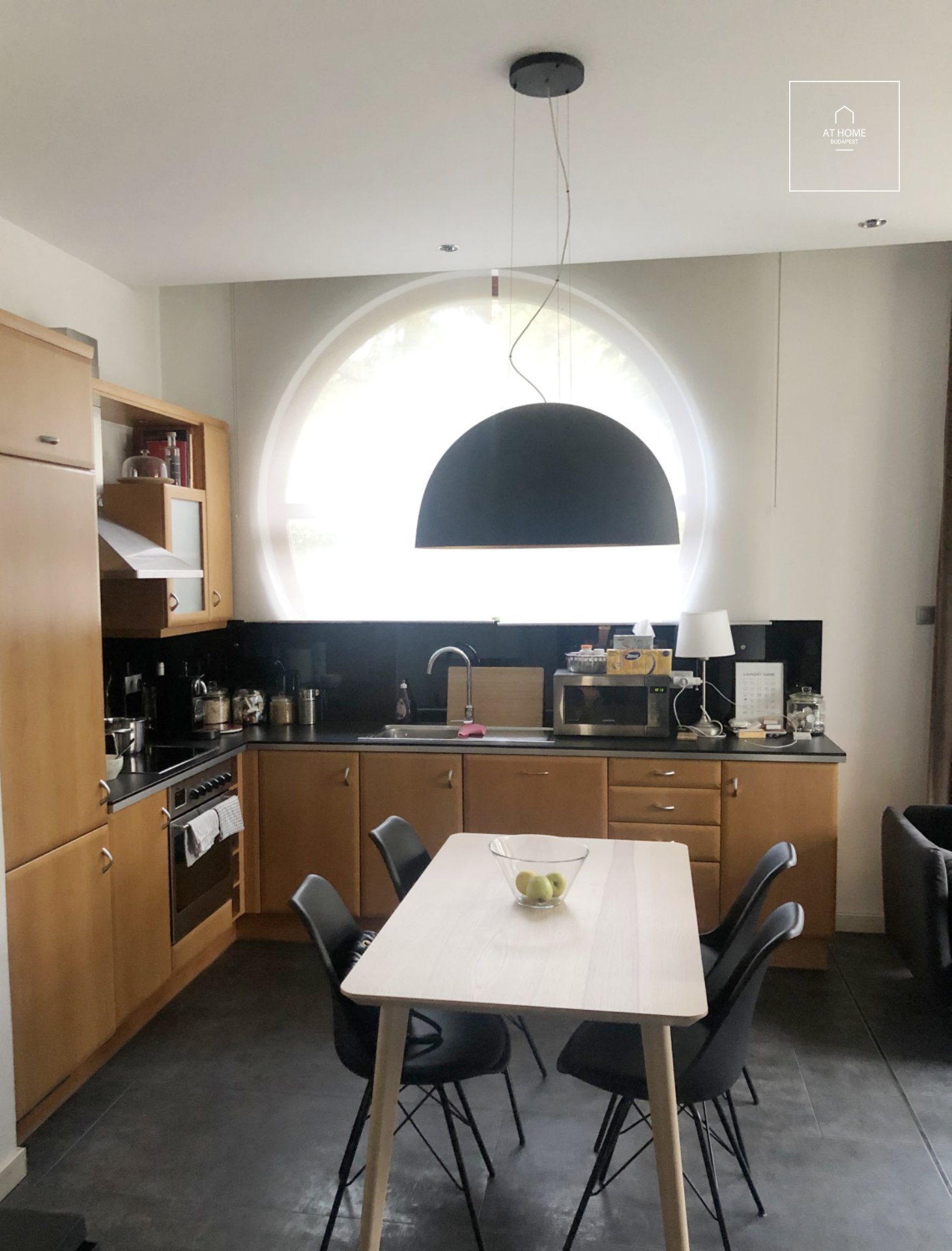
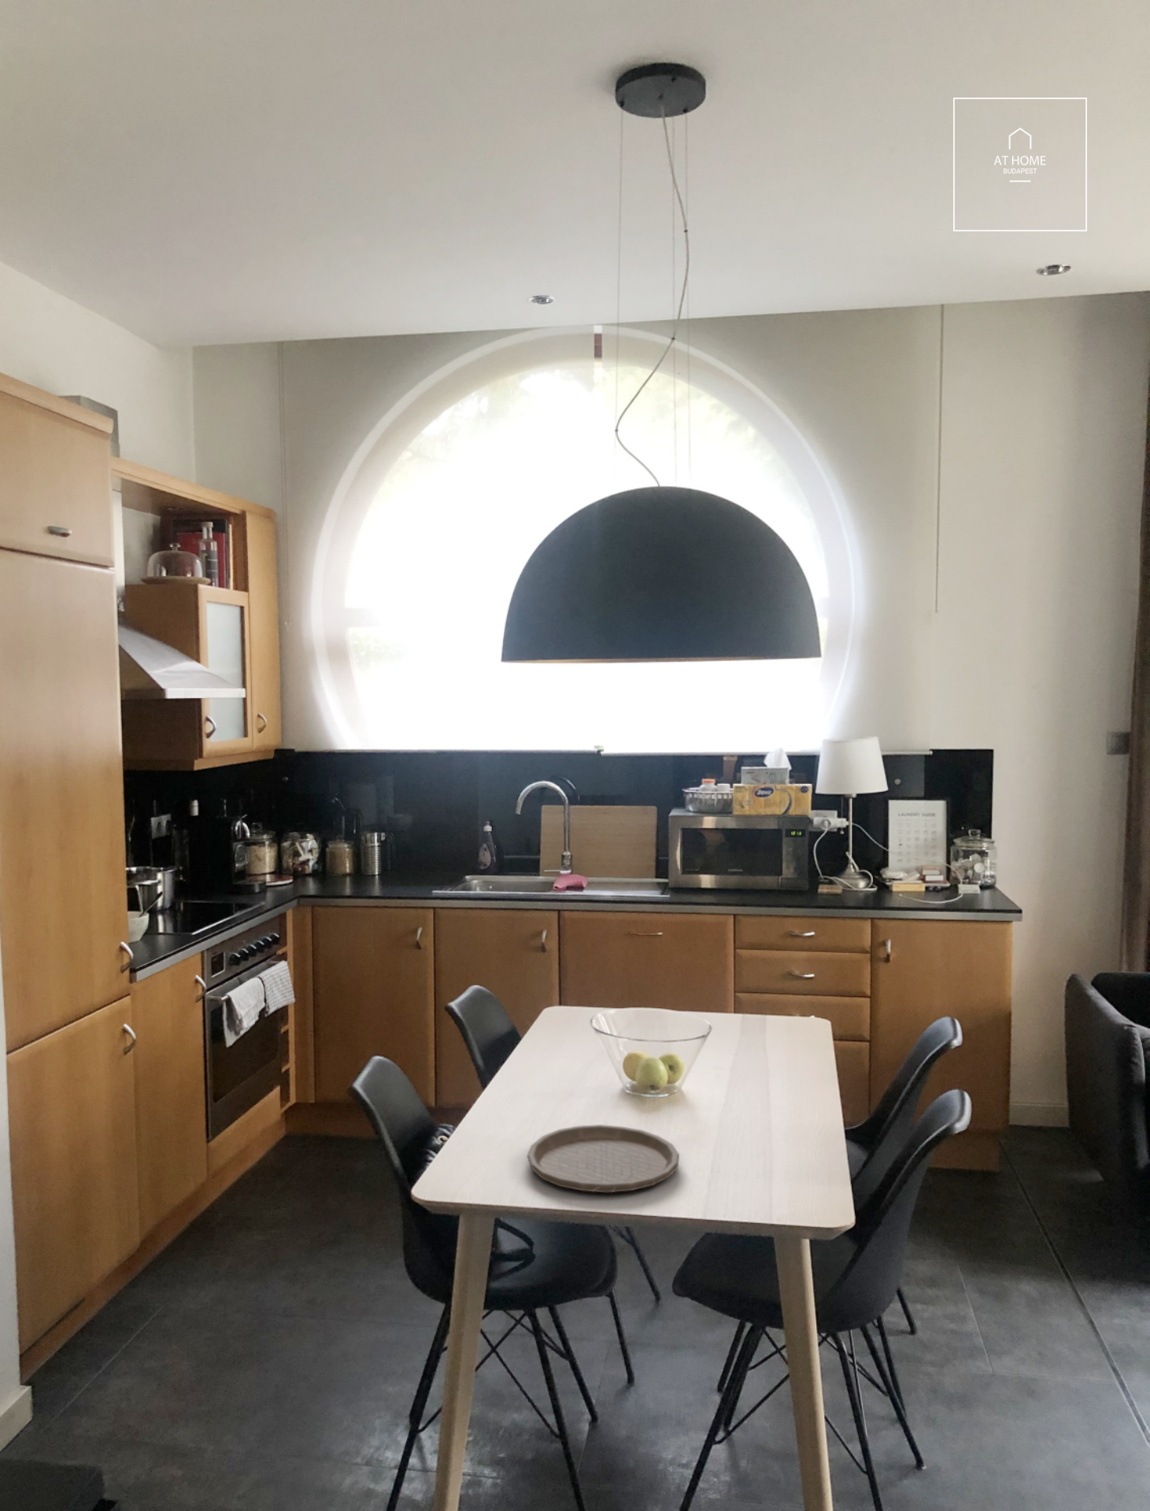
+ plate (603, 1158)
